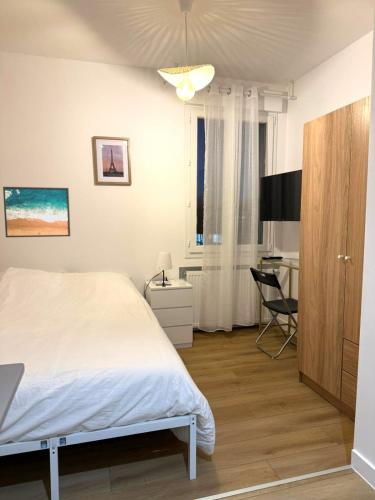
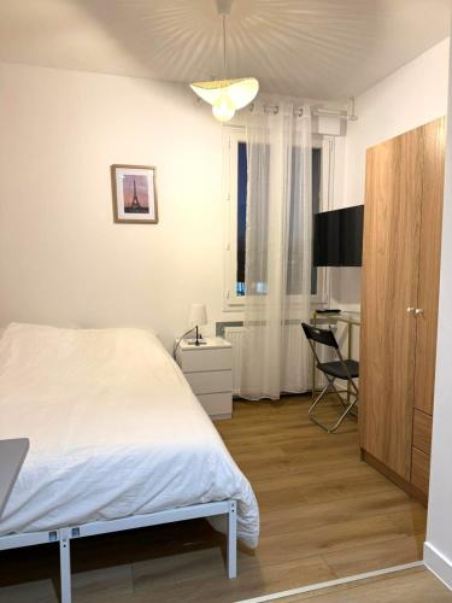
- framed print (37, 212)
